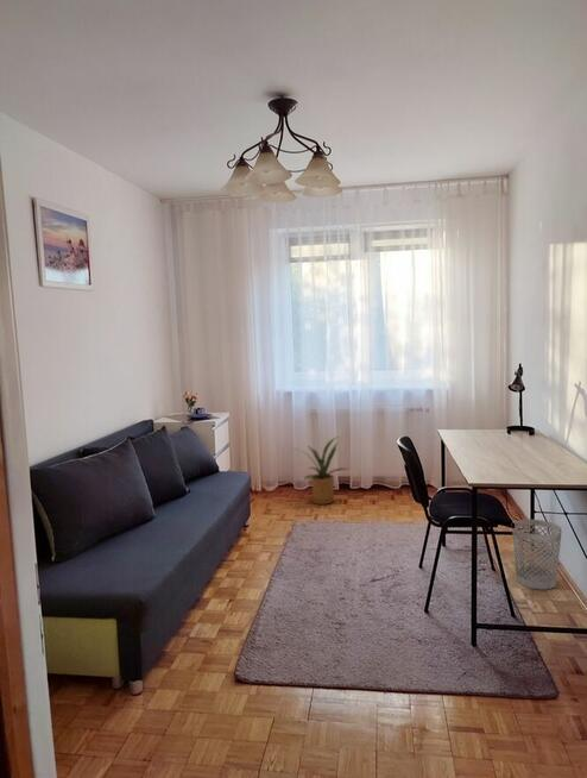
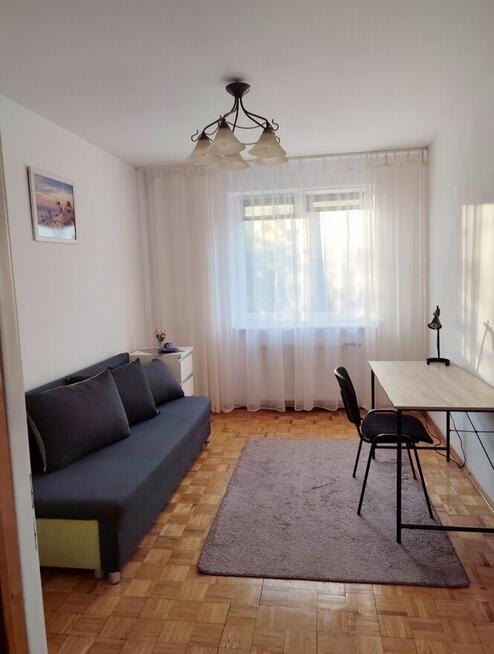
- wastebasket (536, 554)
- house plant (321, 469)
